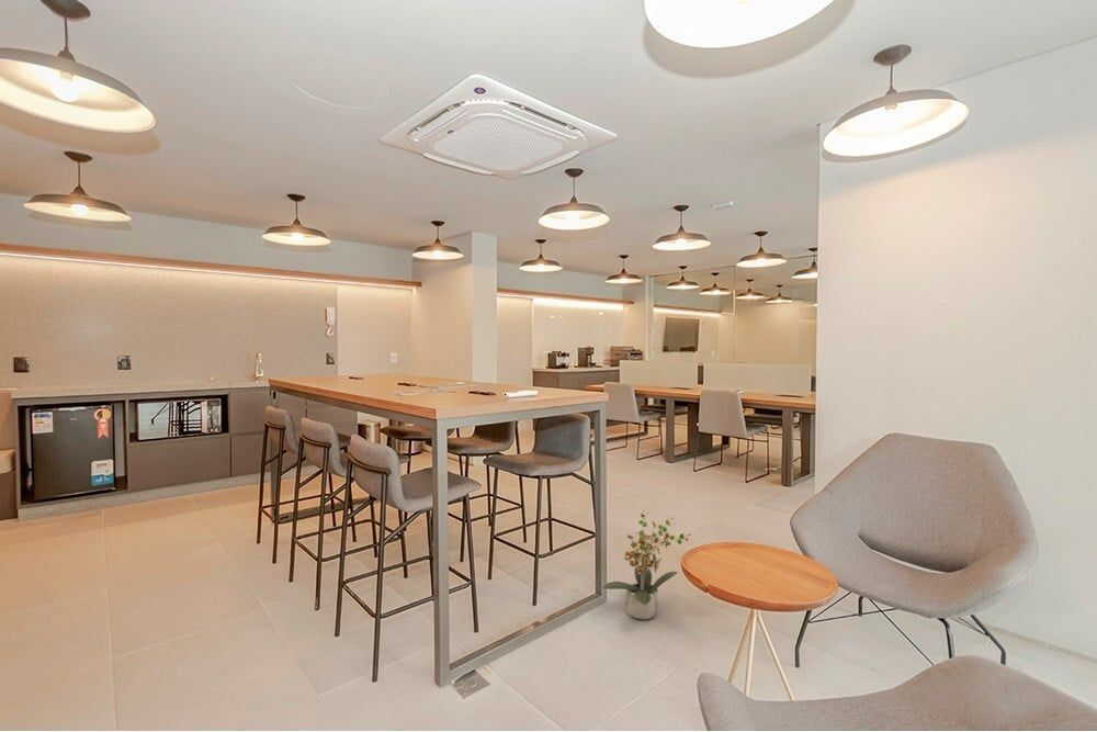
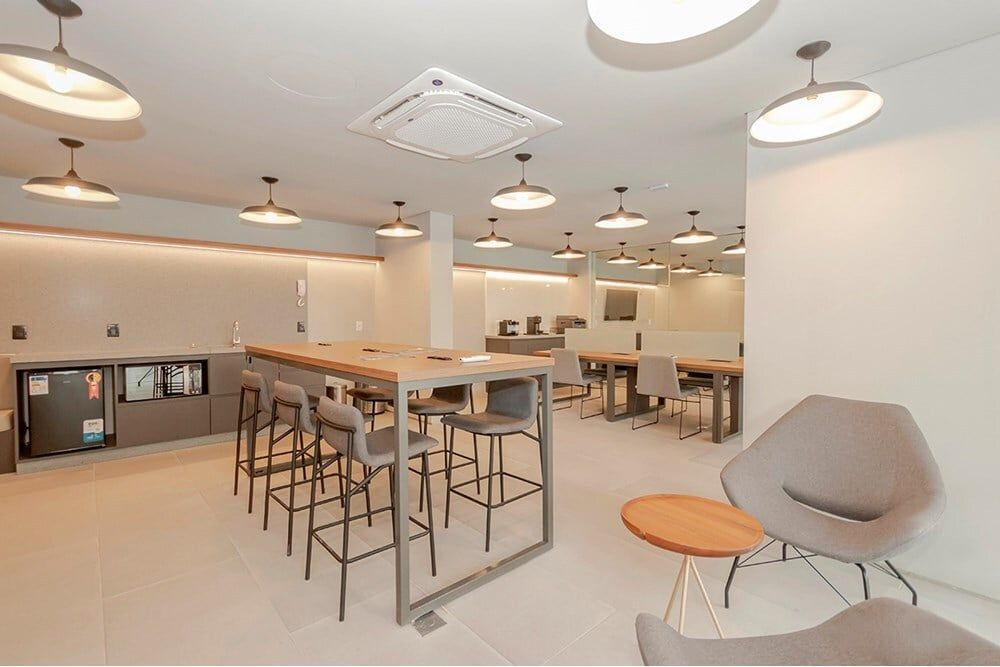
- potted plant (646, 565)
